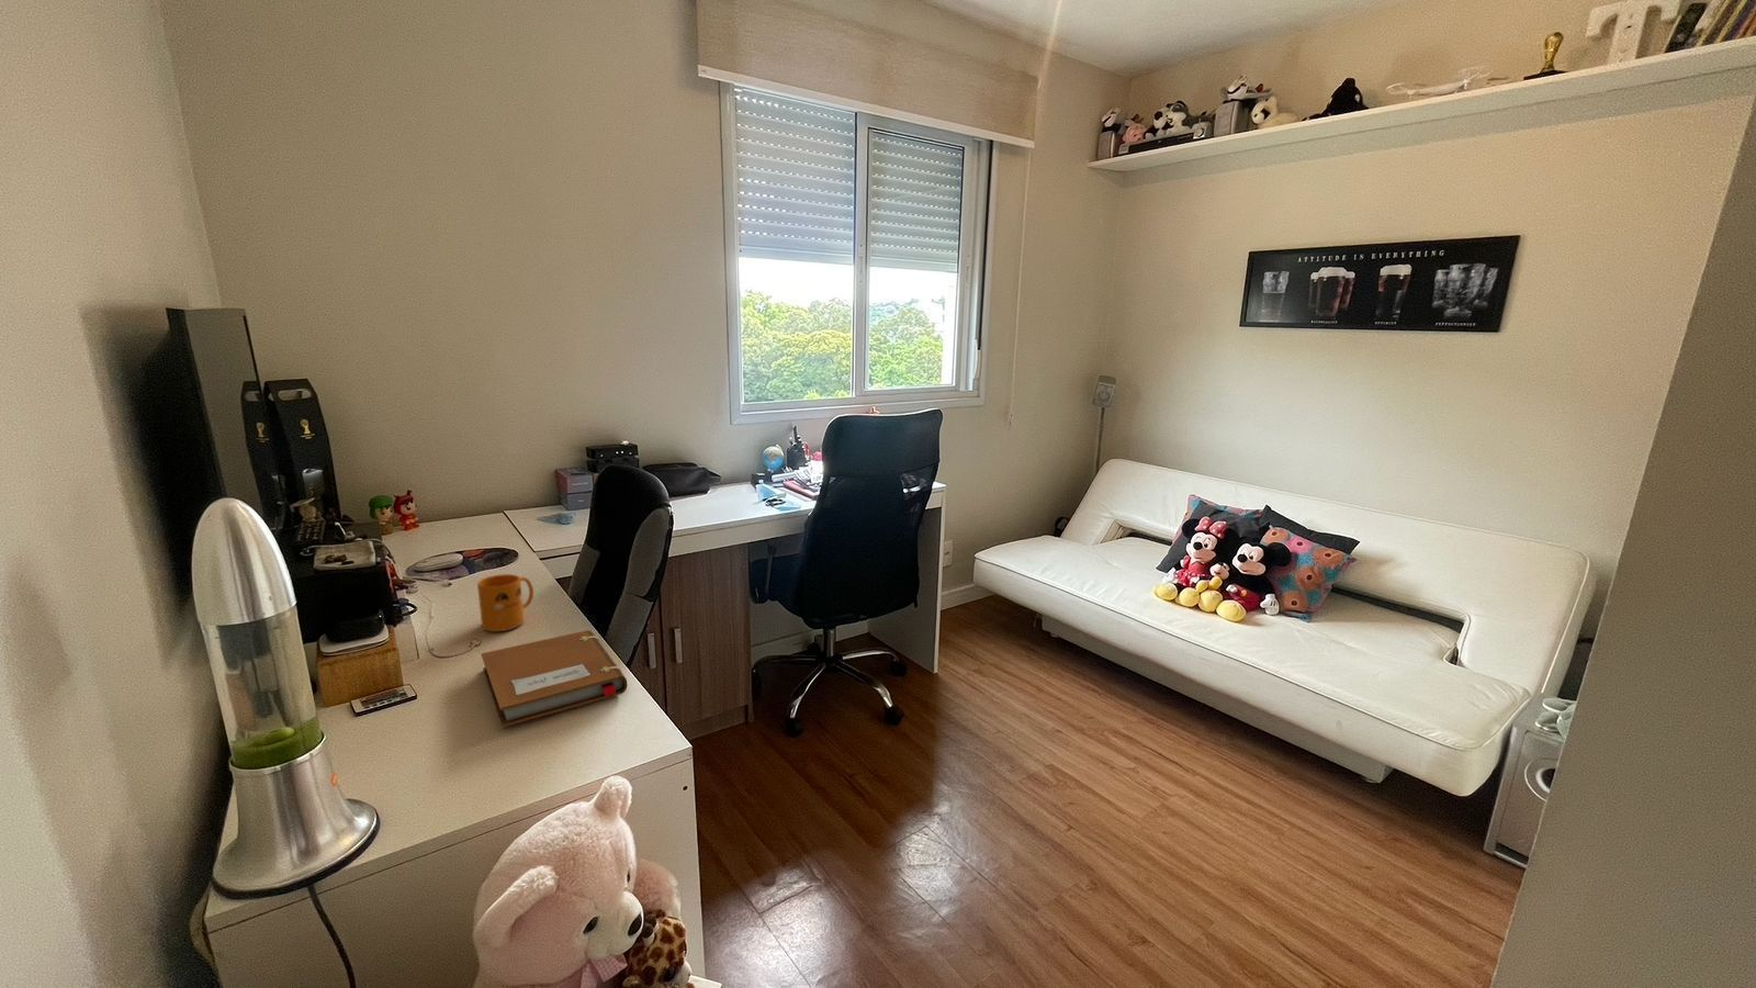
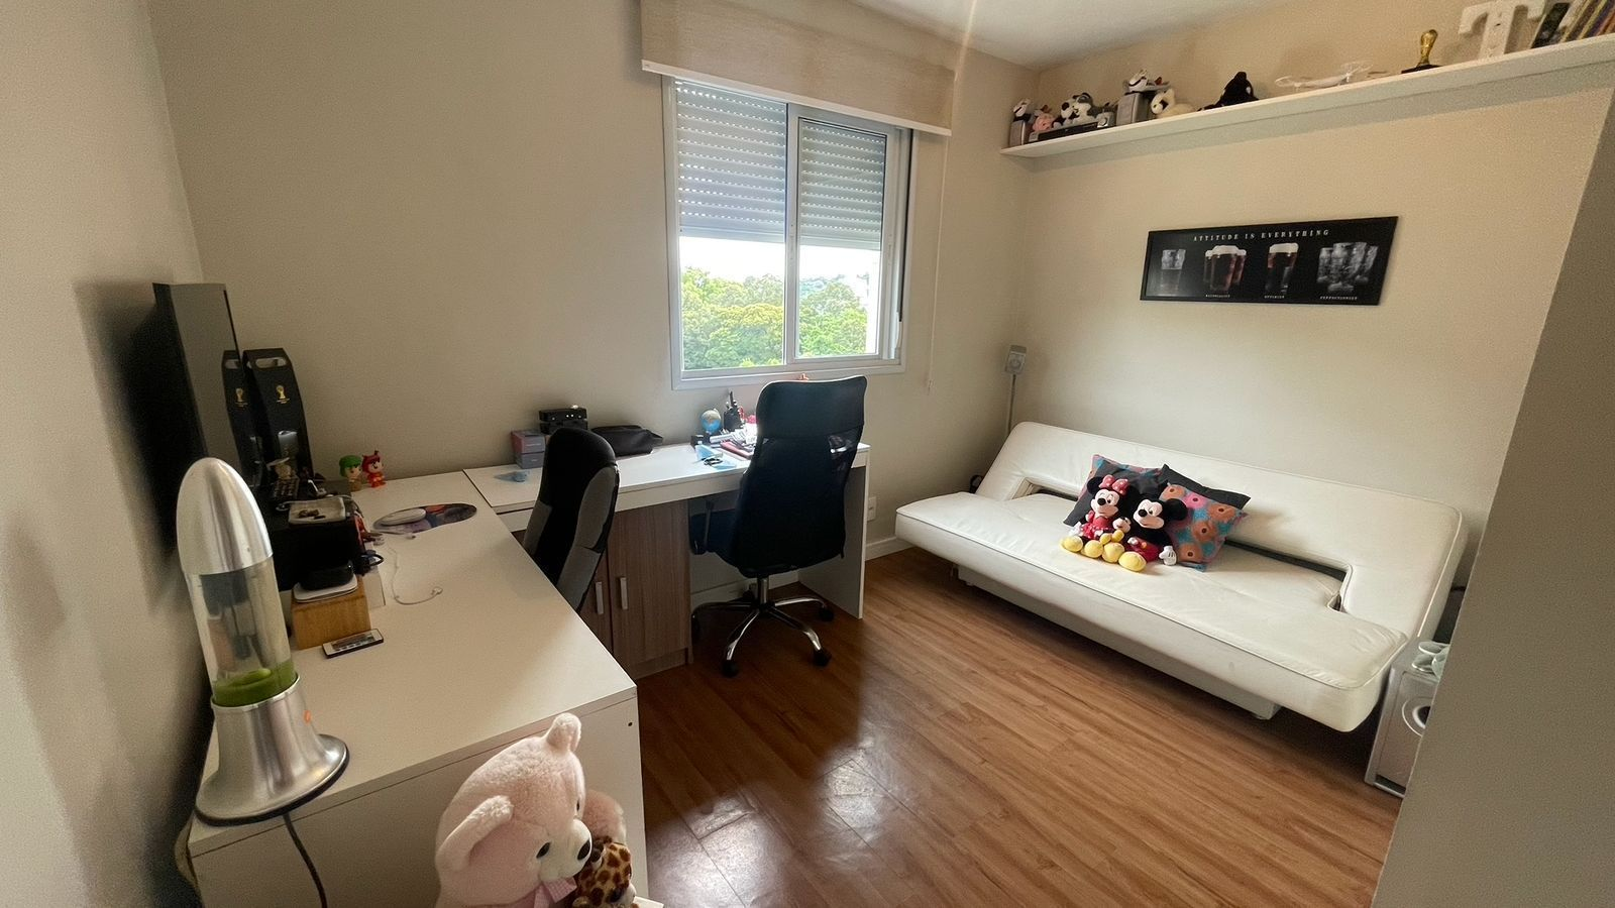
- mug (508, 600)
- notebook (554, 673)
